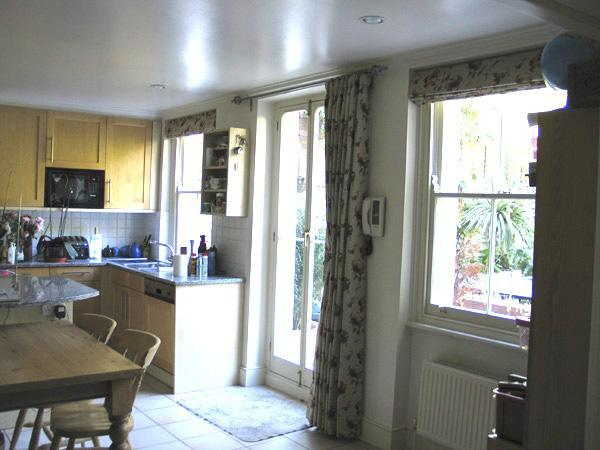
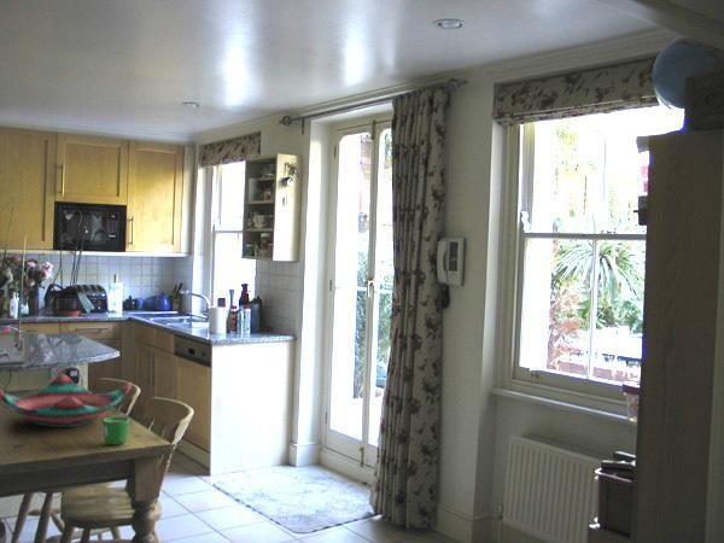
+ mug (113, 430)
+ decorative bowl (65, 402)
